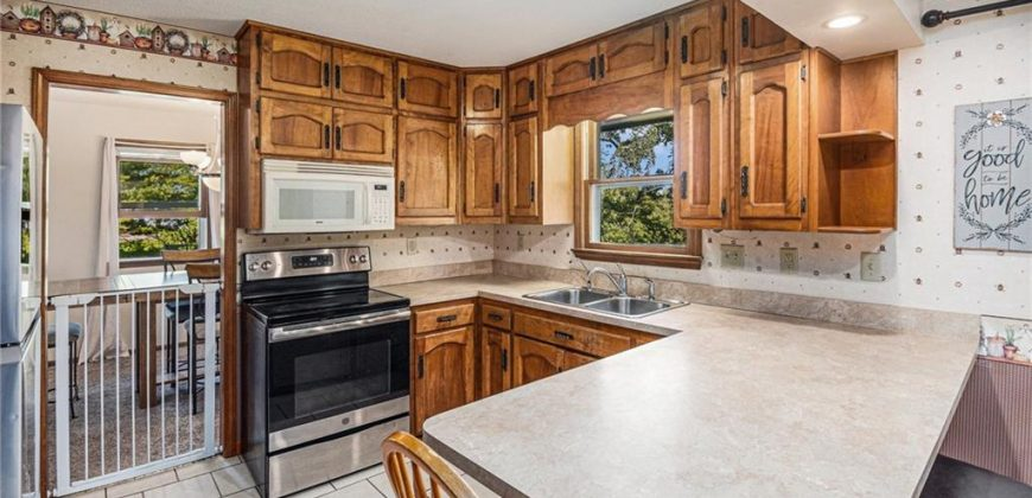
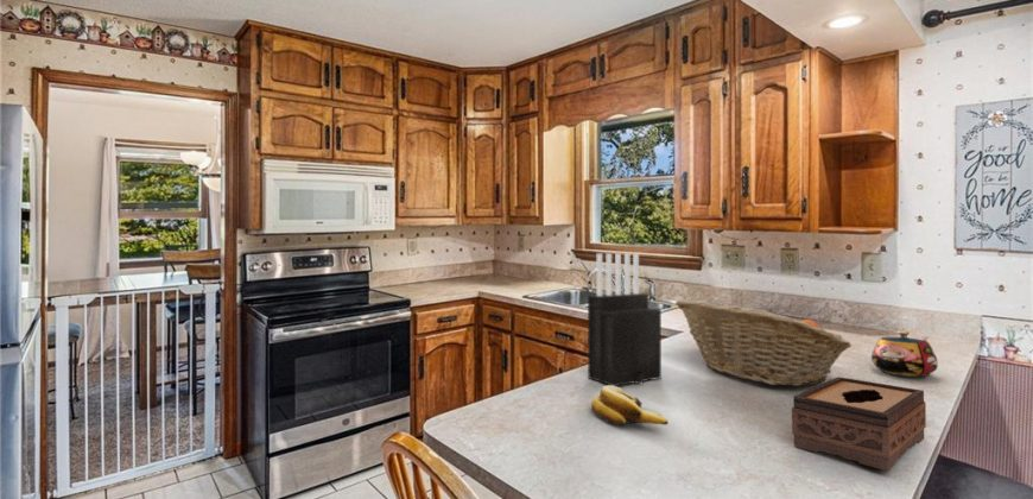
+ teapot (905, 352)
+ fruit basket (755, 335)
+ banana (630, 402)
+ tissue box (860, 417)
+ knife block (627, 316)
